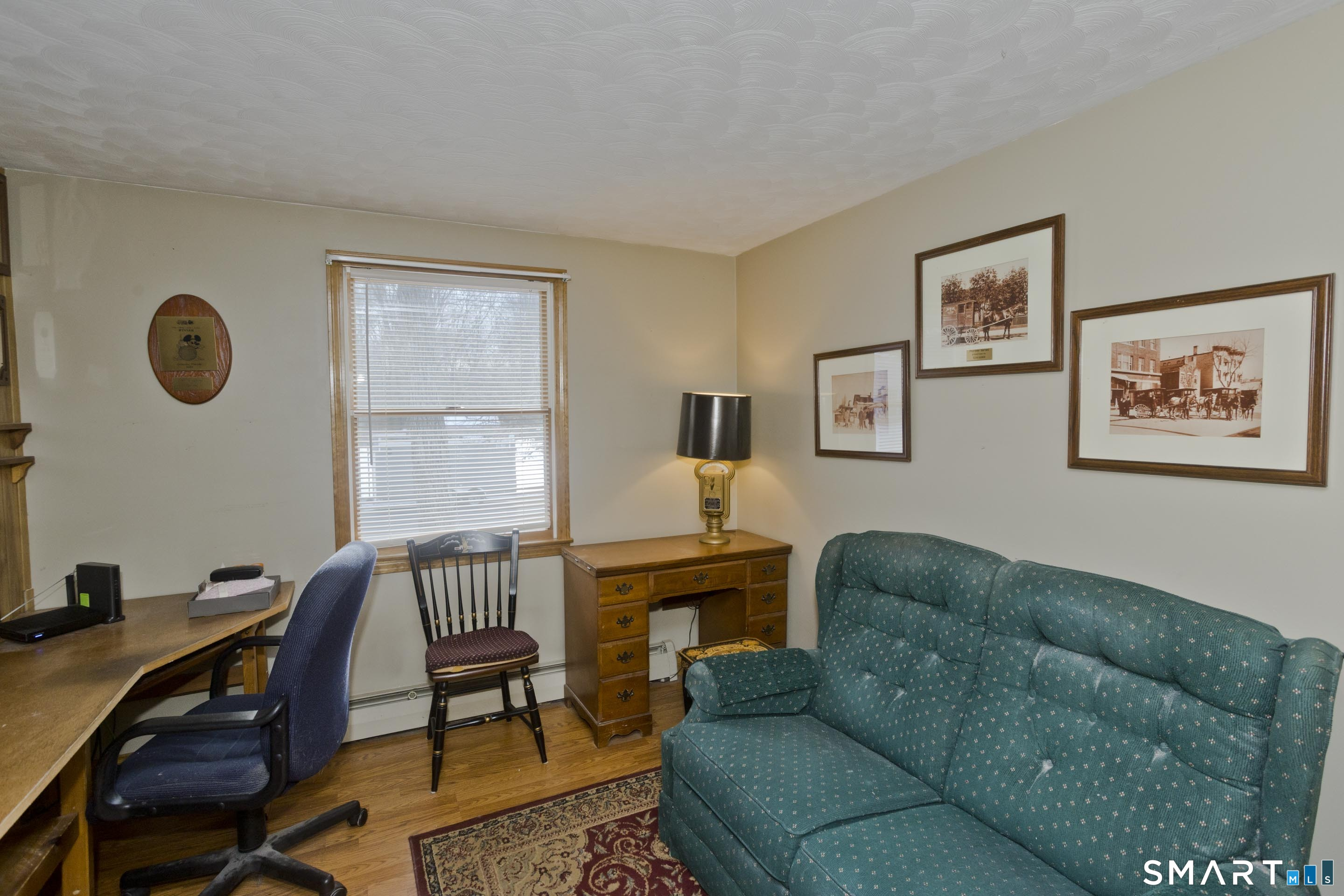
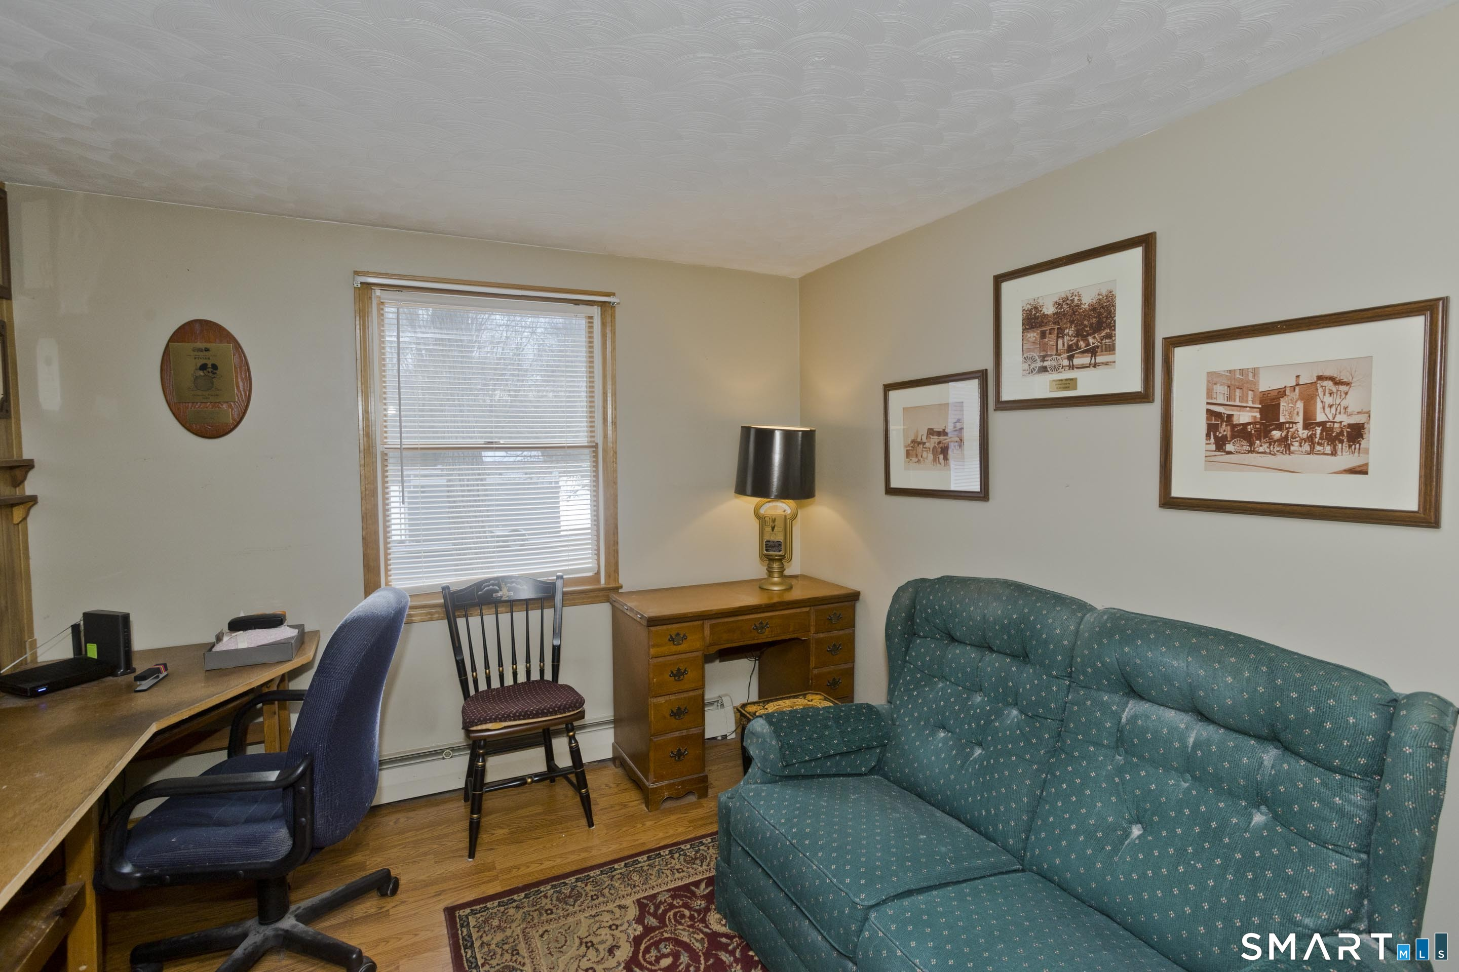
+ stapler (151, 676)
